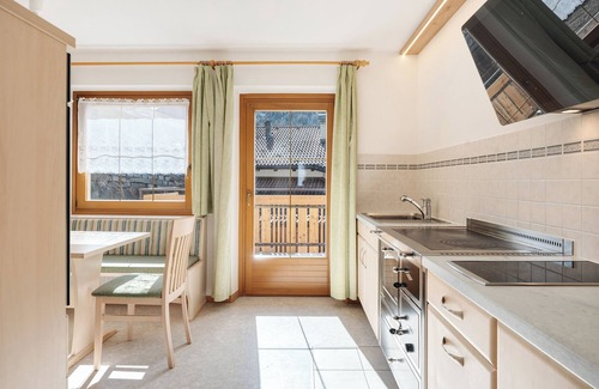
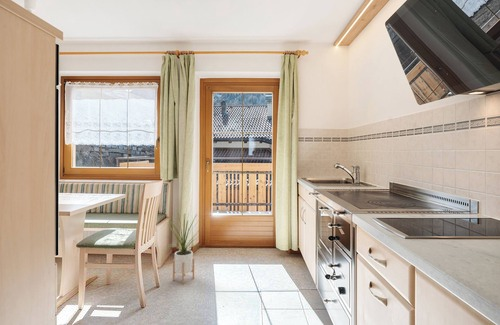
+ house plant (184, 244)
